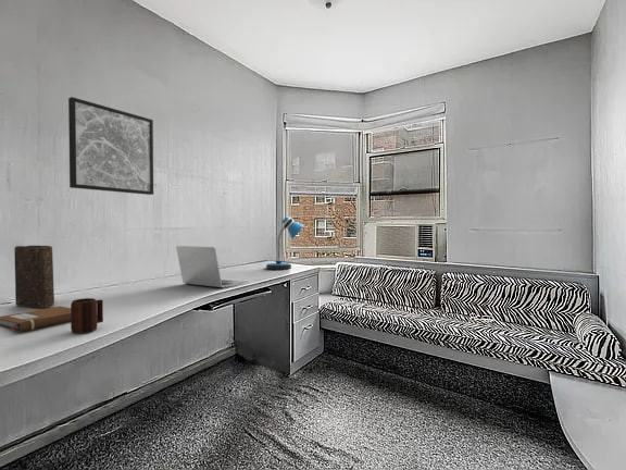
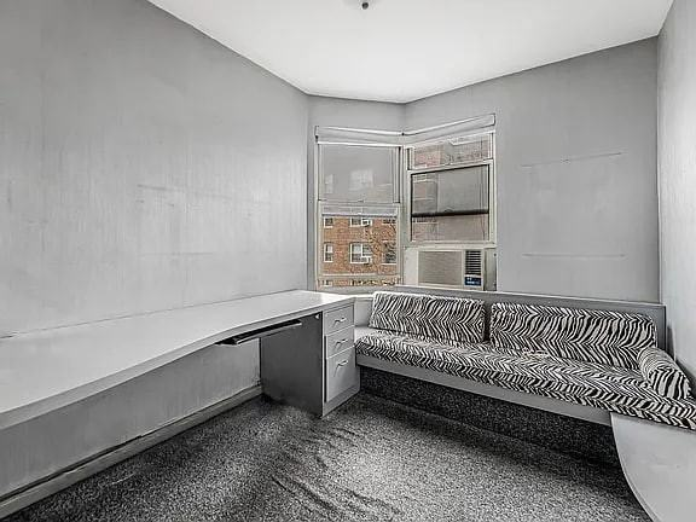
- book (35, 275)
- laptop (213, 264)
- mug (88, 314)
- wall art (114, 150)
- notebook (40, 318)
- desk lamp (279, 238)
